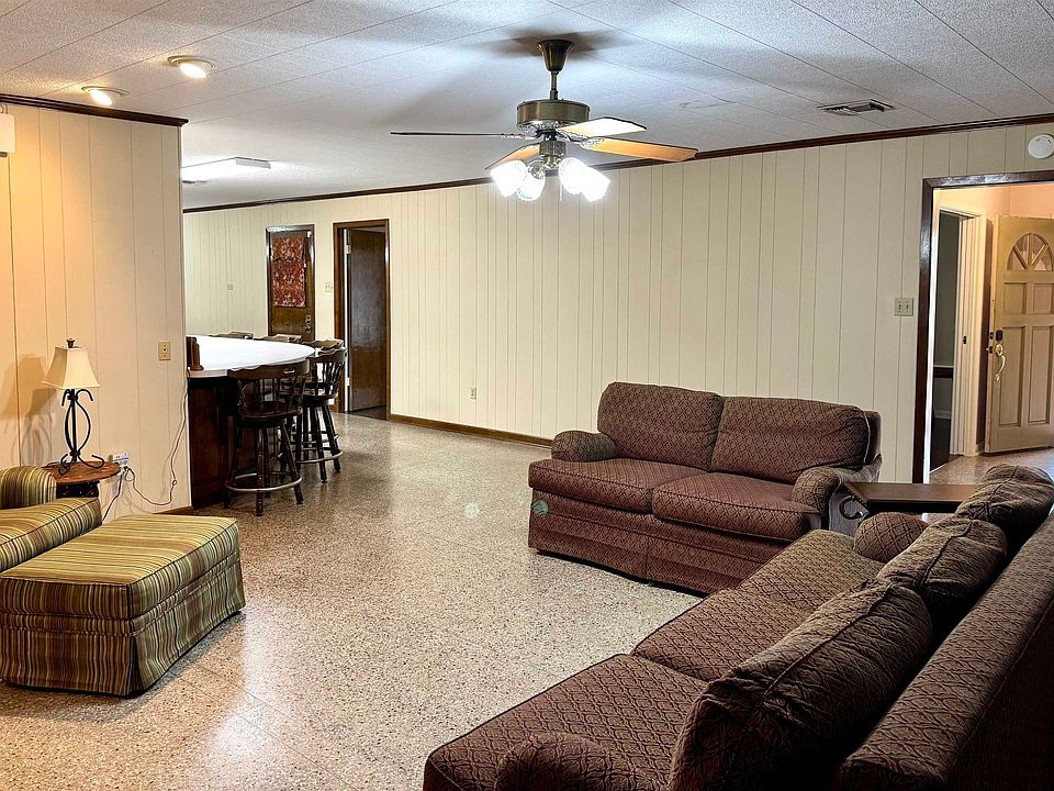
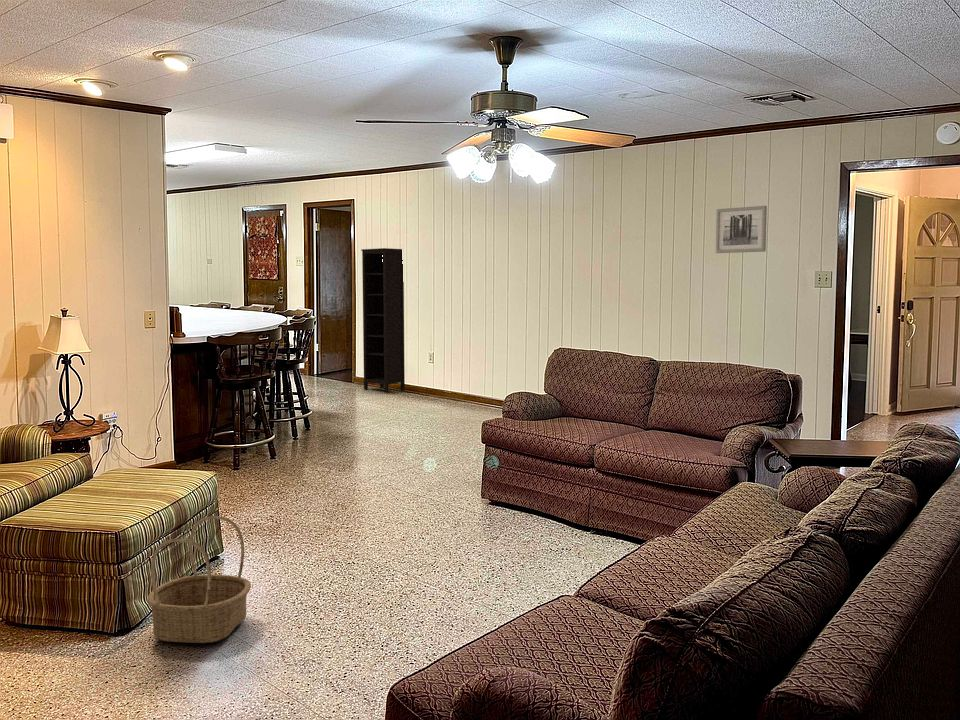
+ wall art (740, 230)
+ bookcase (383, 320)
+ basket (199, 578)
